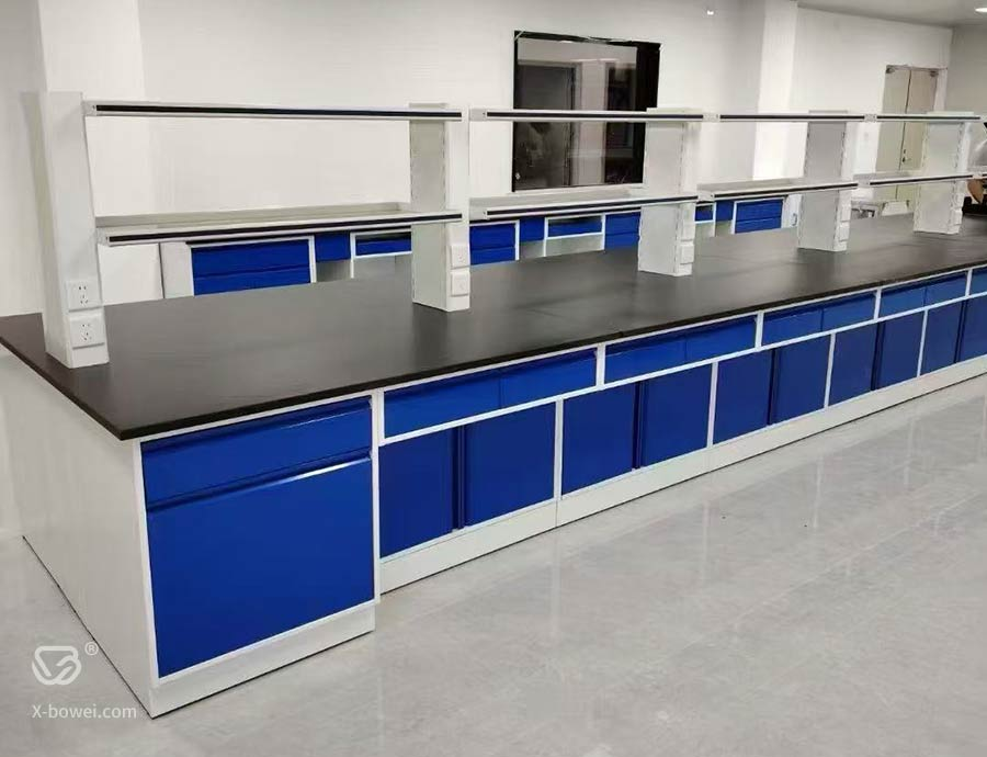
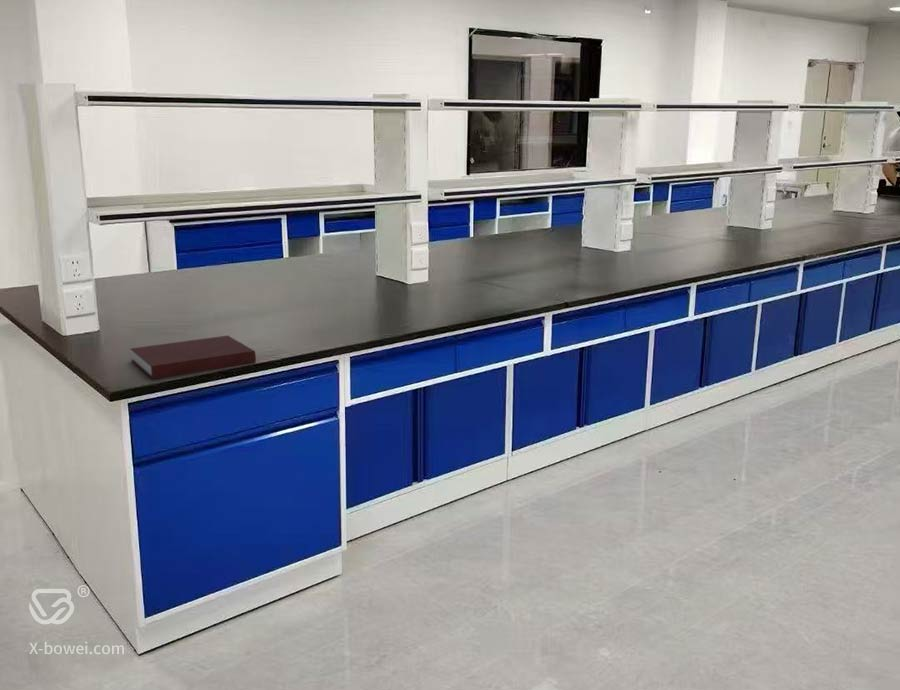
+ notebook (193, 355)
